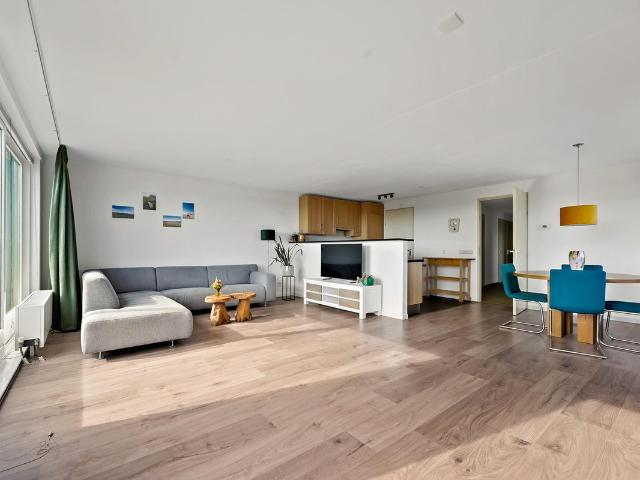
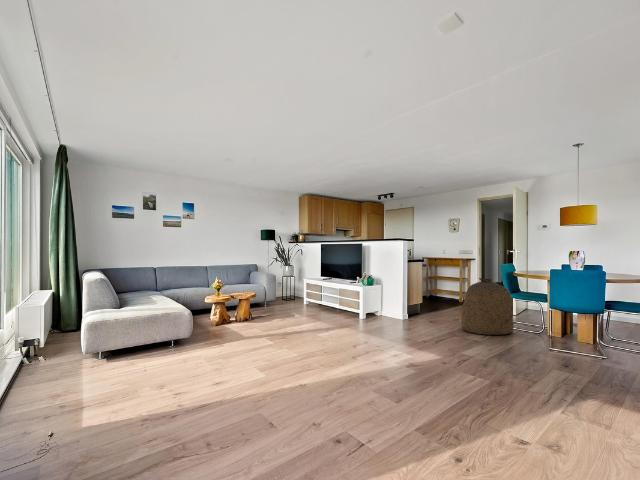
+ bag (487, 304)
